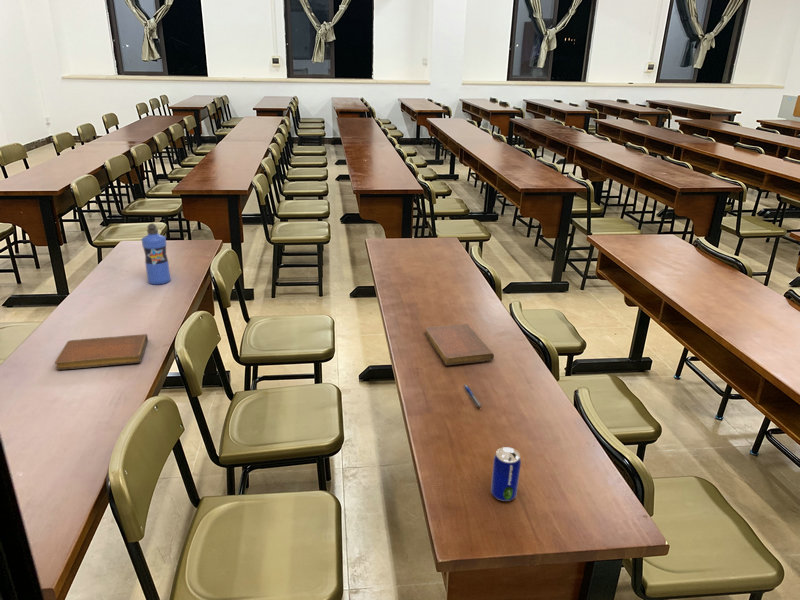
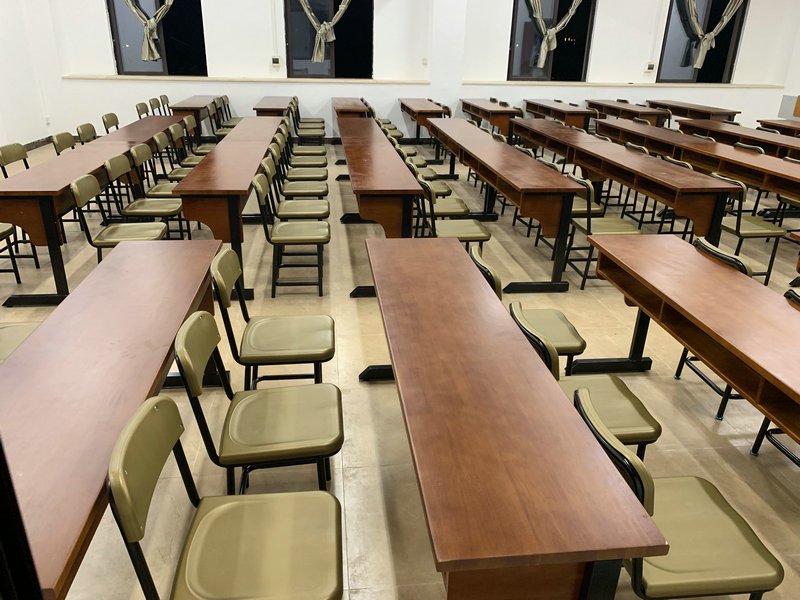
- water bottle (155, 253)
- beer can (505, 473)
- notebook (103, 350)
- pen (472, 395)
- notebook (457, 343)
